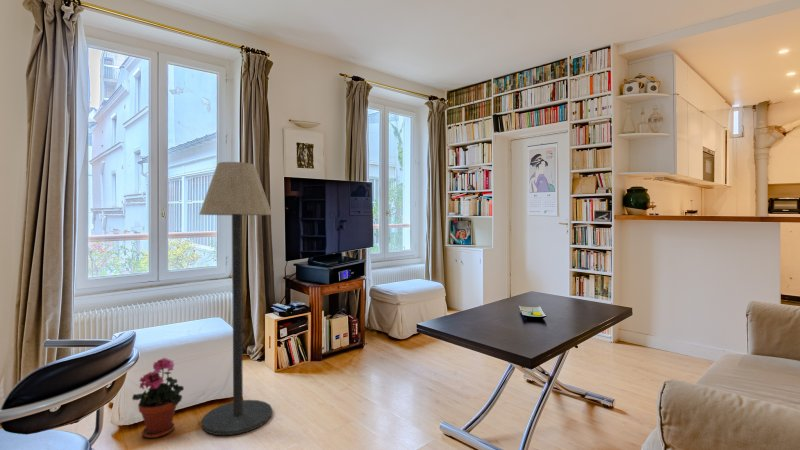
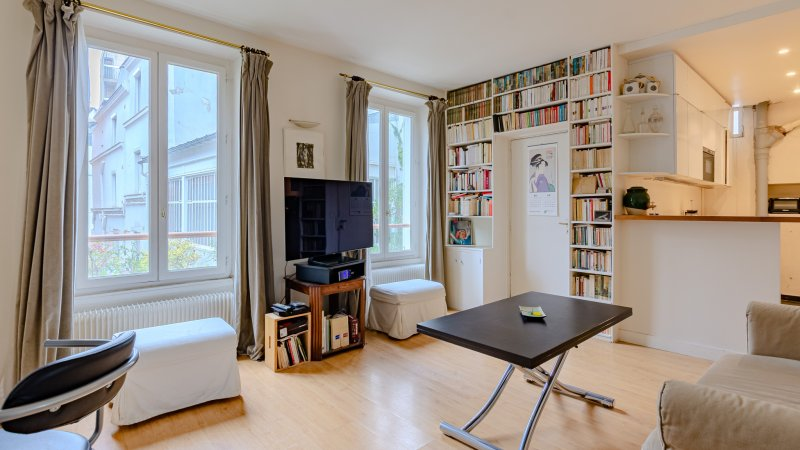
- floor lamp (237, 291)
- potted plant (158, 395)
